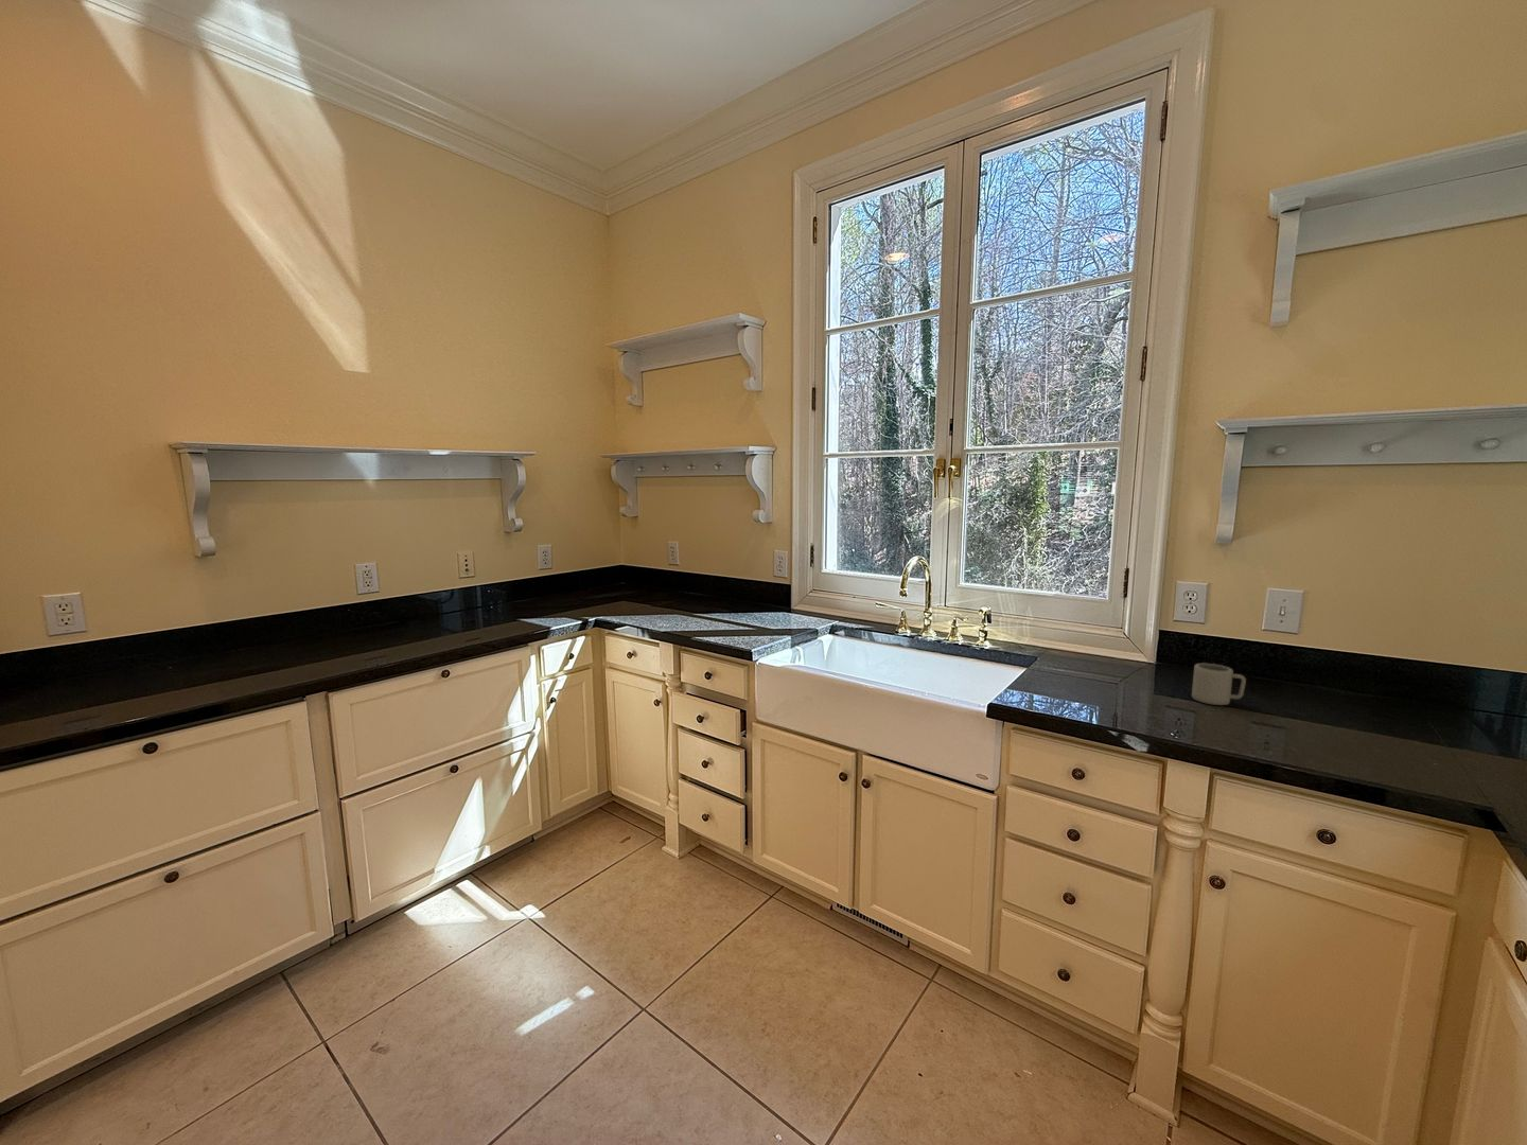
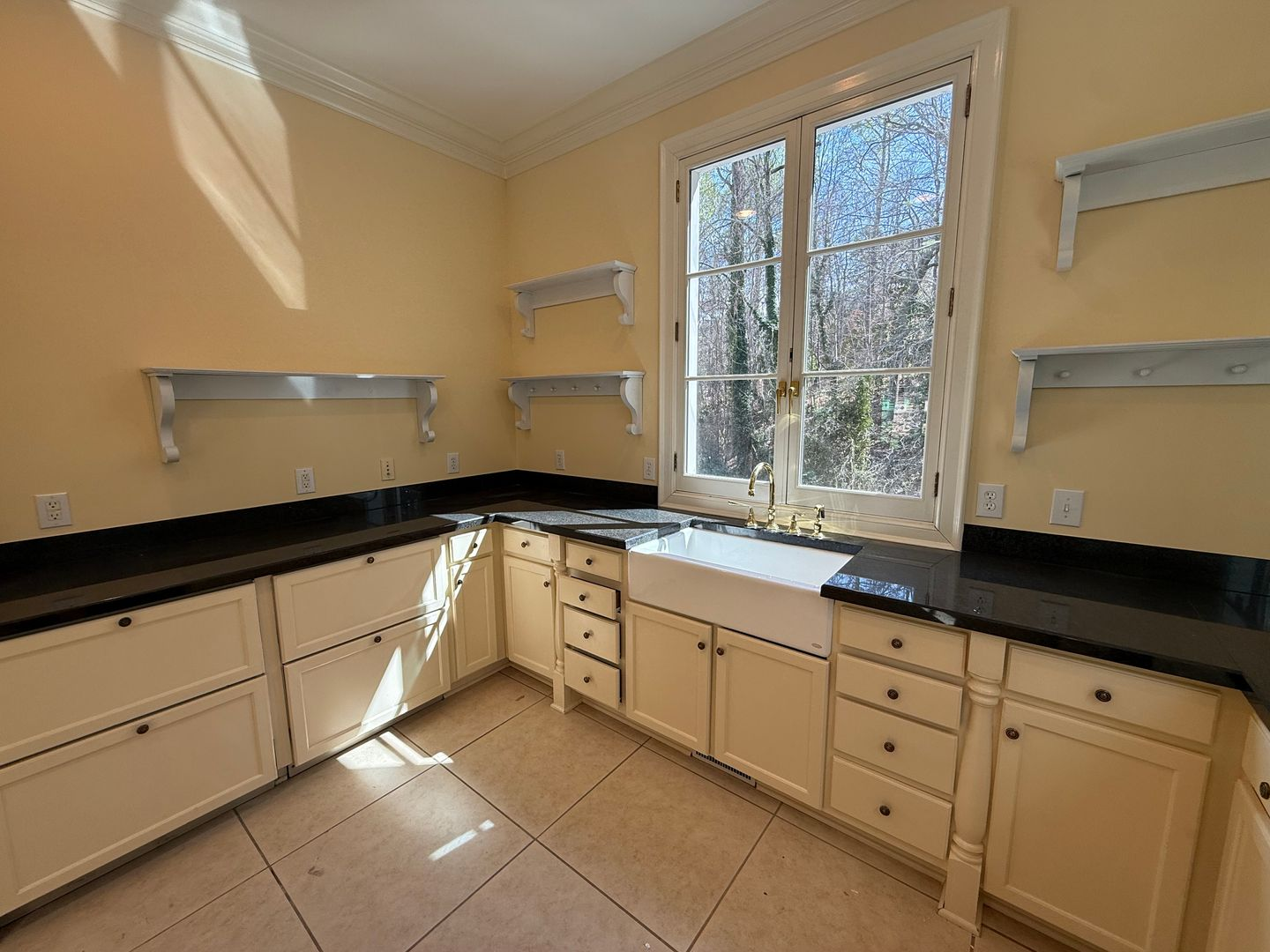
- cup (1218, 684)
